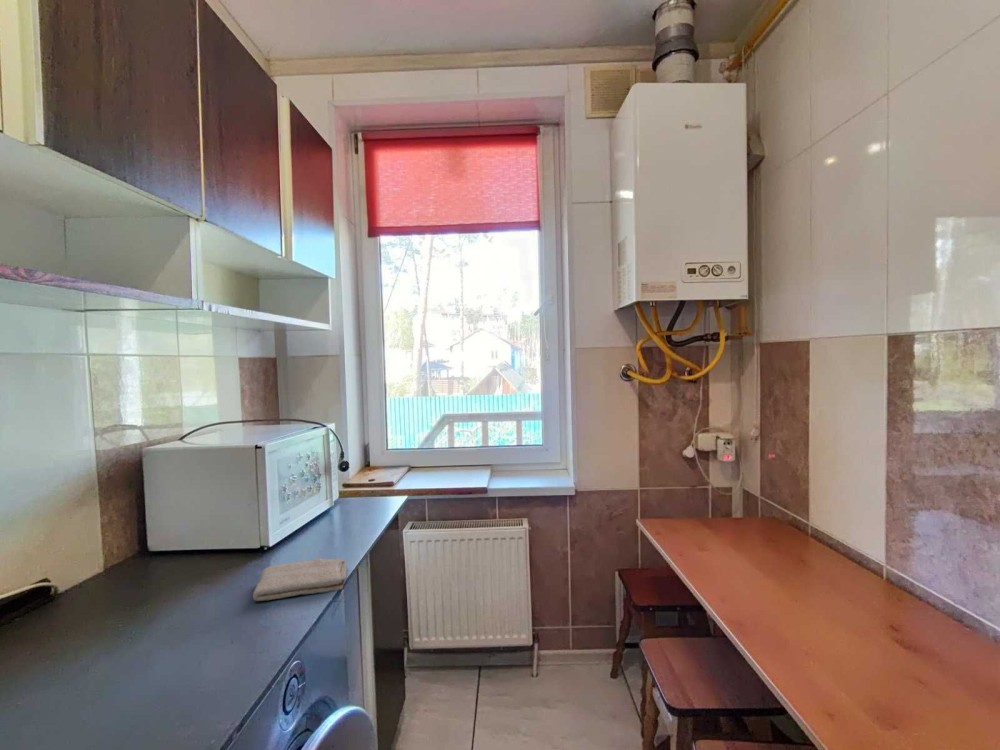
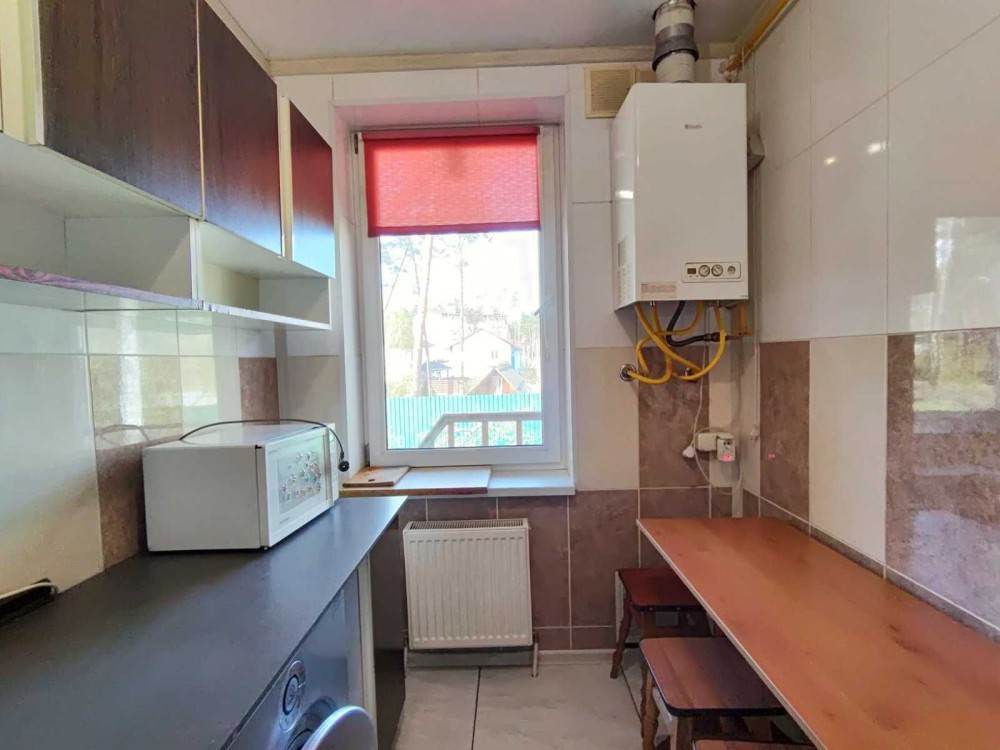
- washcloth (303, 577)
